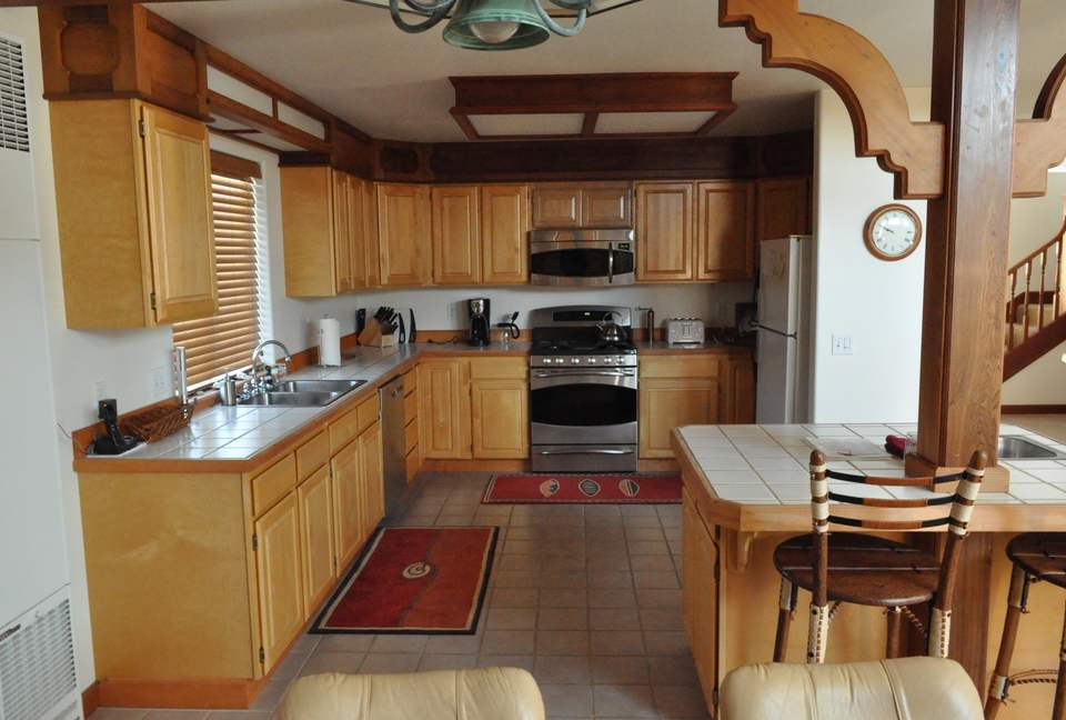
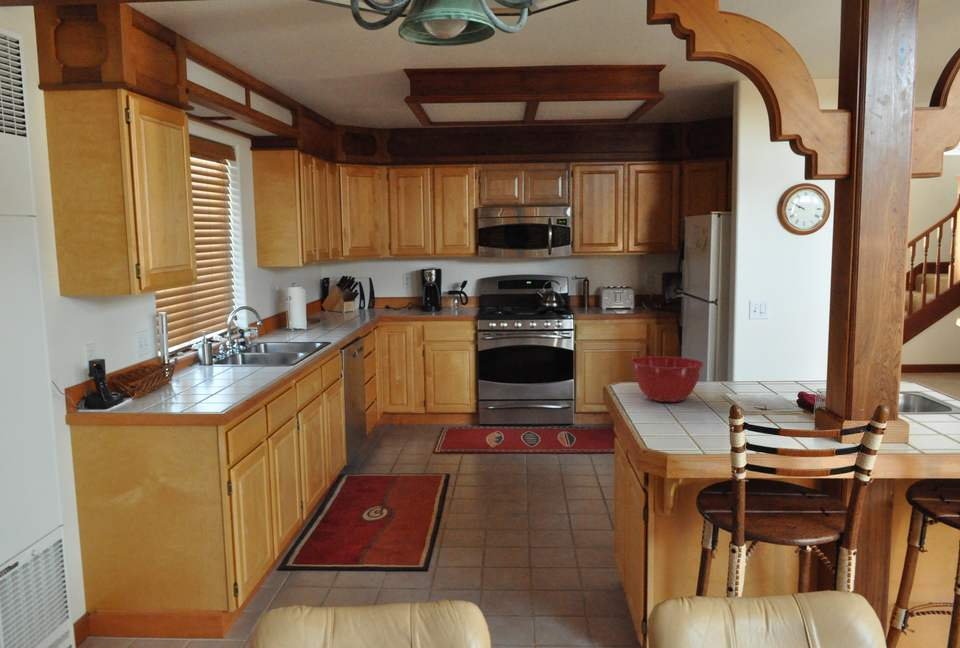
+ mixing bowl (666, 380)
